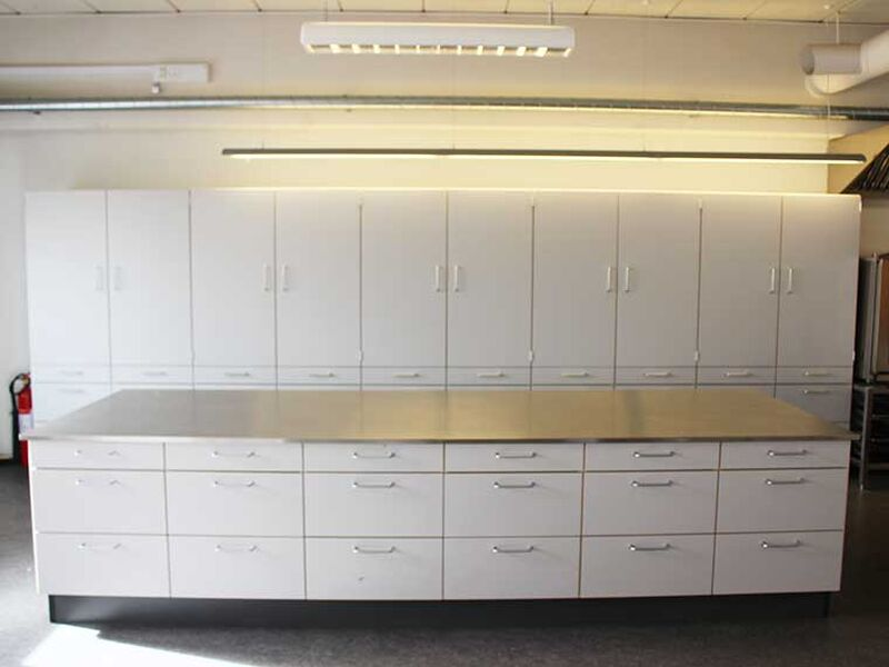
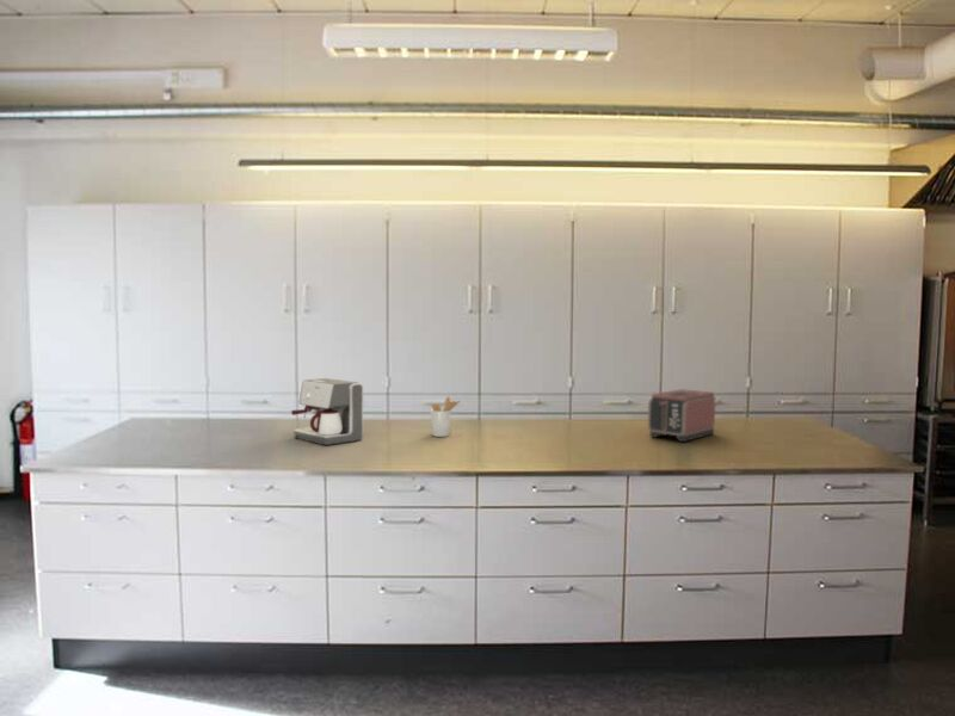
+ utensil holder (444, 416)
+ coffee maker (328, 409)
+ toaster (680, 414)
